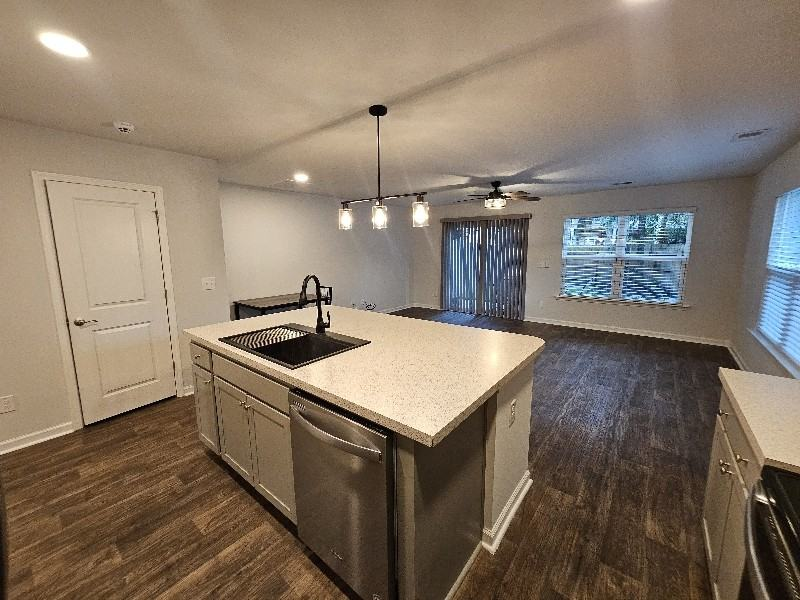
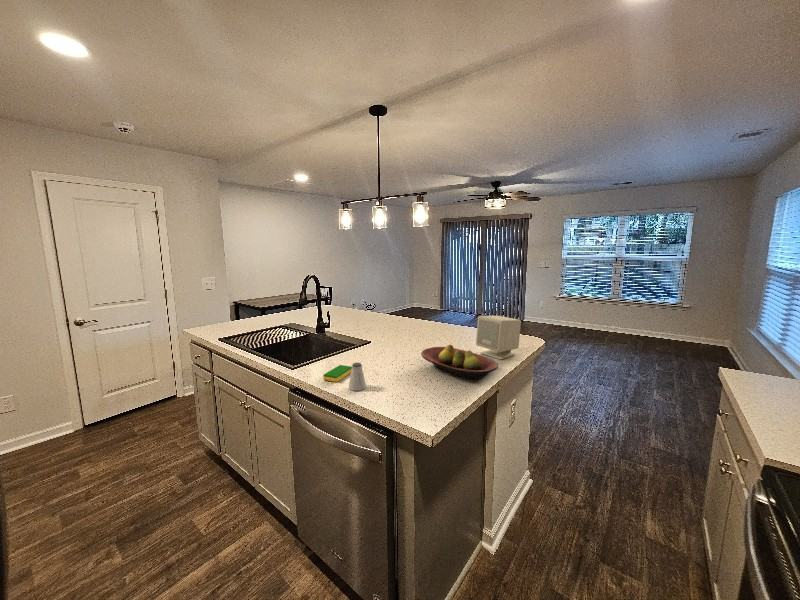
+ fruit bowl (457, 359)
+ dish sponge (338, 373)
+ saltshaker (357, 375)
+ speaker (498, 335)
